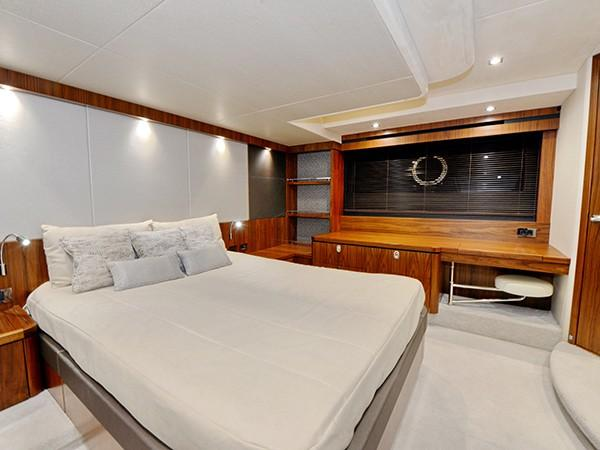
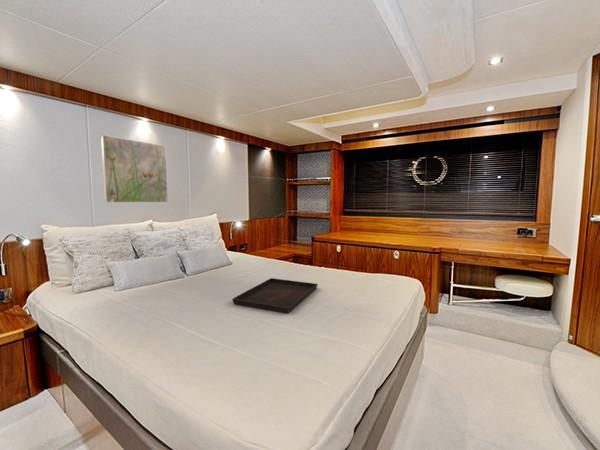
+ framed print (137, 172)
+ serving tray (278, 293)
